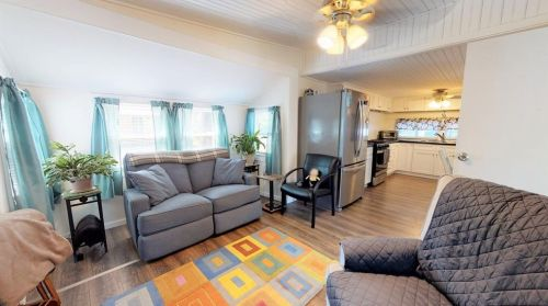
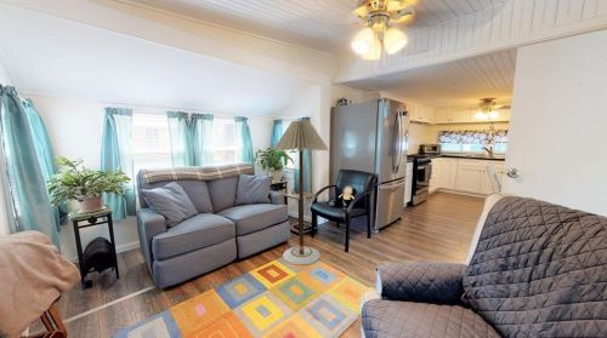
+ floor lamp (301, 190)
